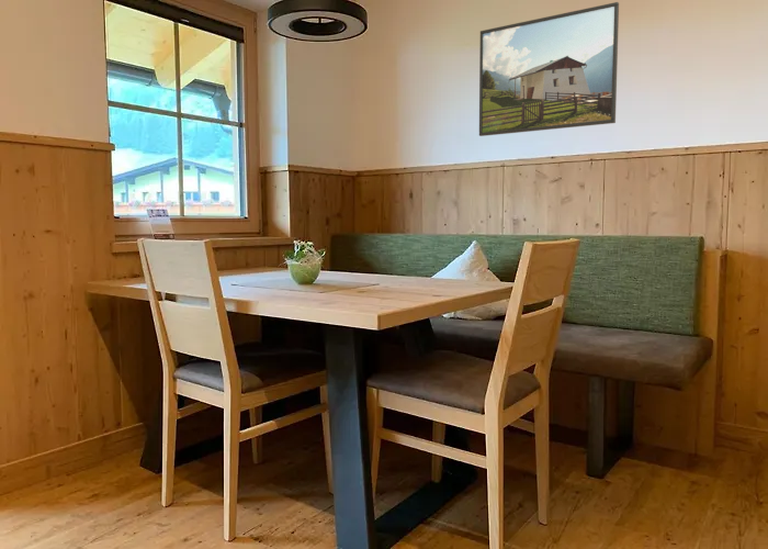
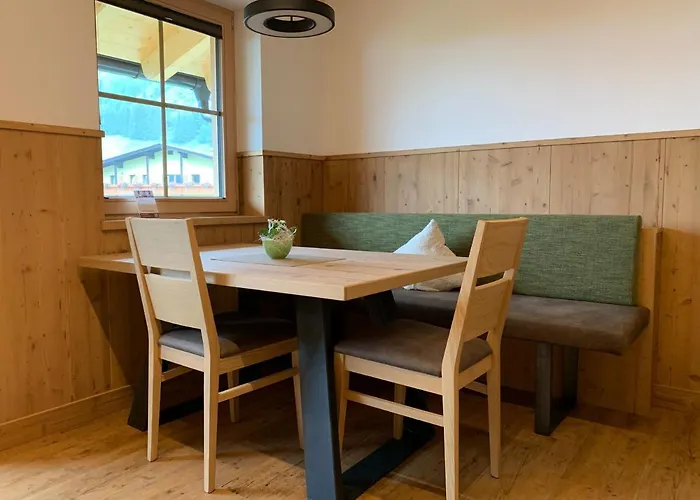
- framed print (543, 74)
